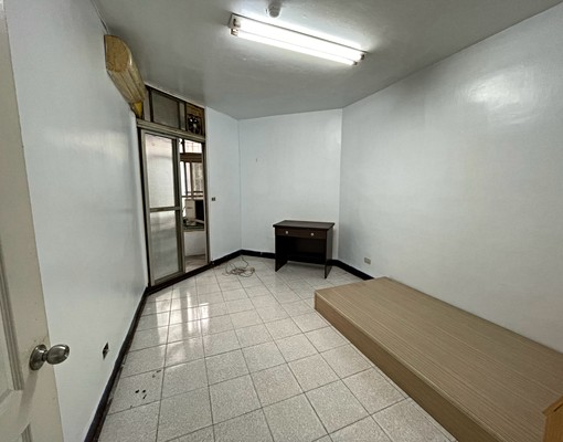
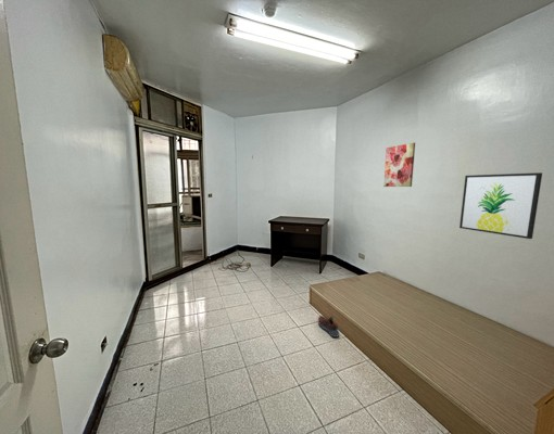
+ shoe (328, 321)
+ wall art (495, 204)
+ wall art (398, 166)
